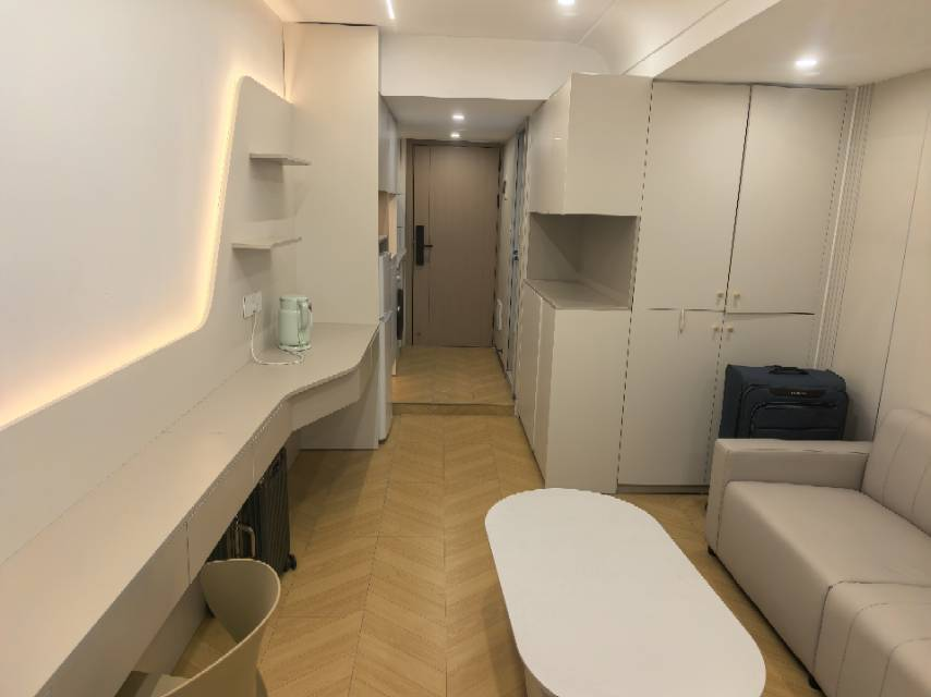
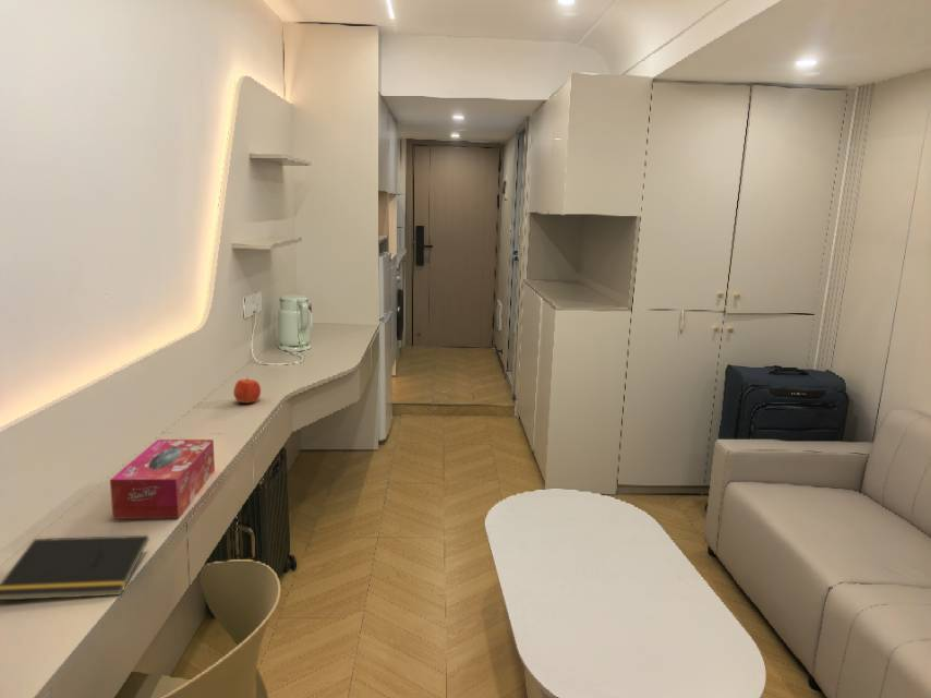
+ tissue box (167, 476)
+ apple (247, 388)
+ notepad (75, 565)
